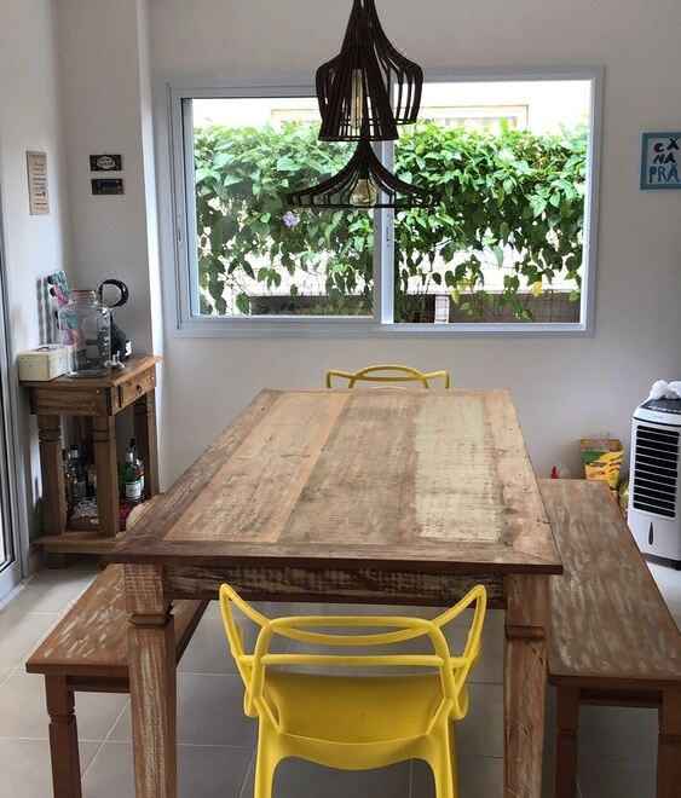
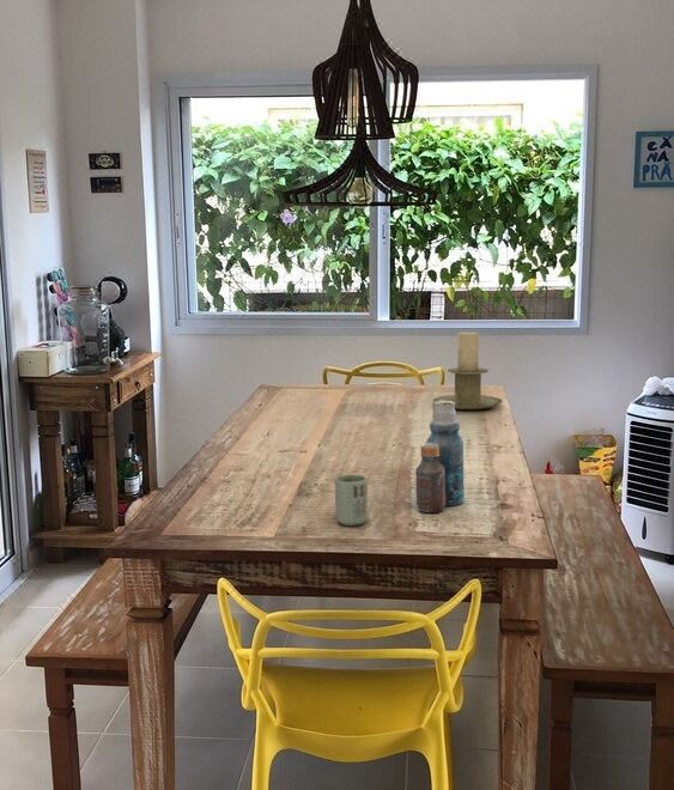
+ candle holder (467, 369)
+ cup (351, 499)
+ bottle (439, 454)
